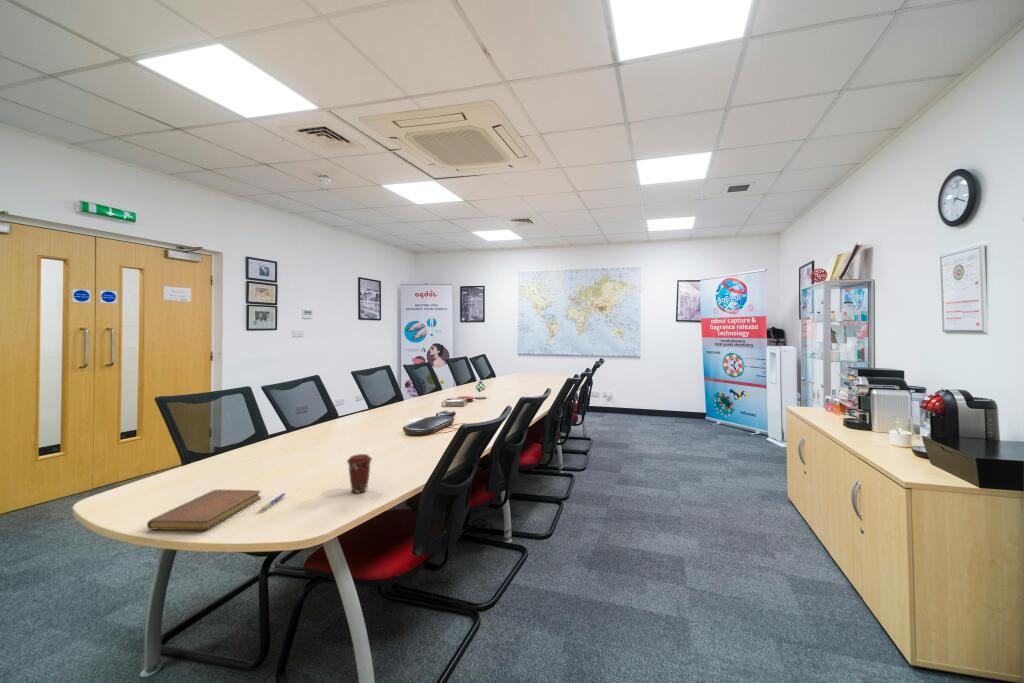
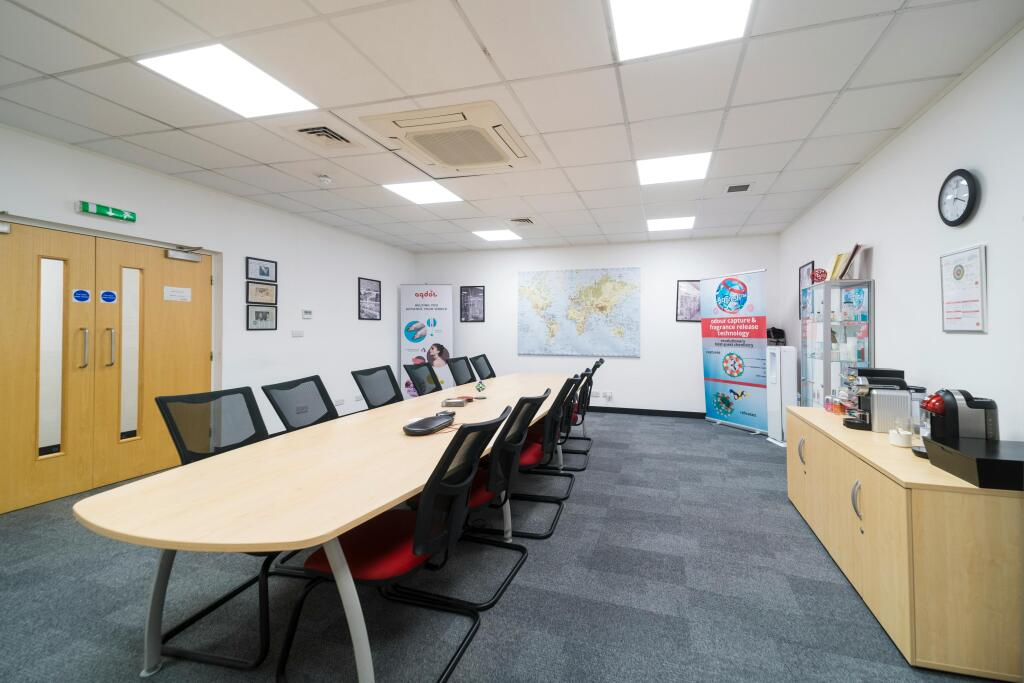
- pen (272, 502)
- notebook (209, 507)
- coffee cup (359, 473)
